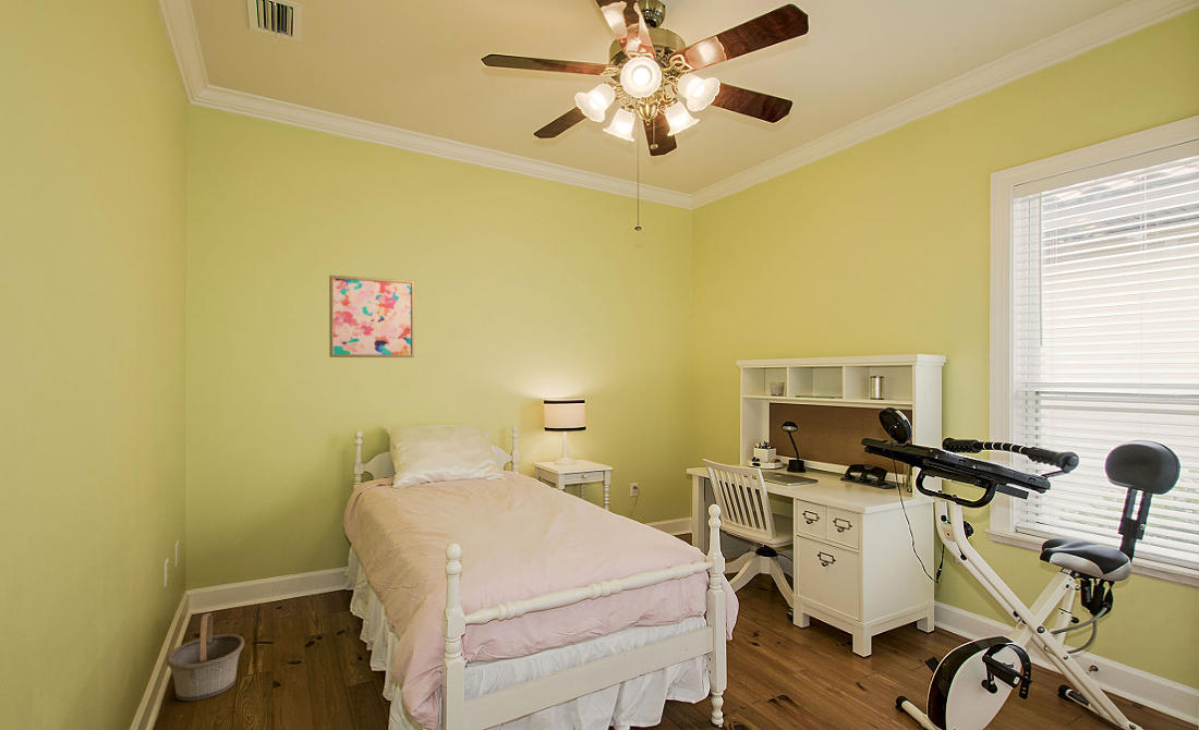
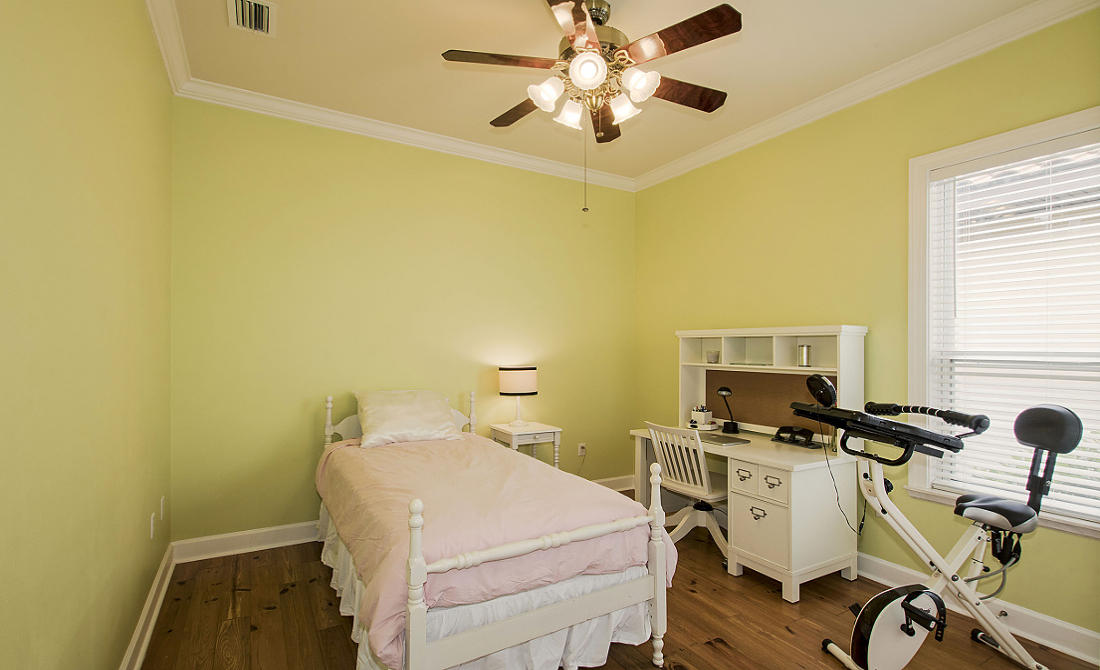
- wall art (373, 317)
- basket (206, 652)
